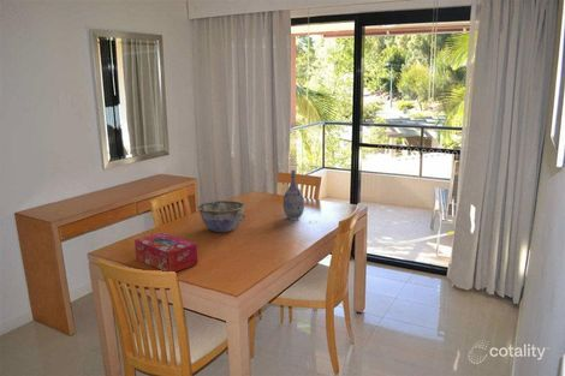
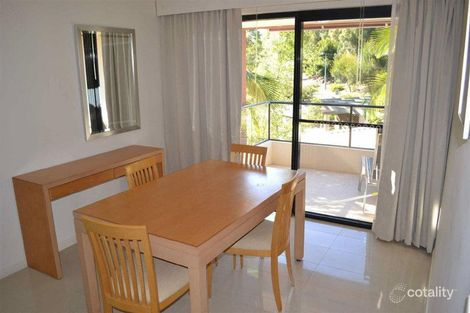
- bowl (222, 217)
- vase (293, 195)
- tissue box (165, 251)
